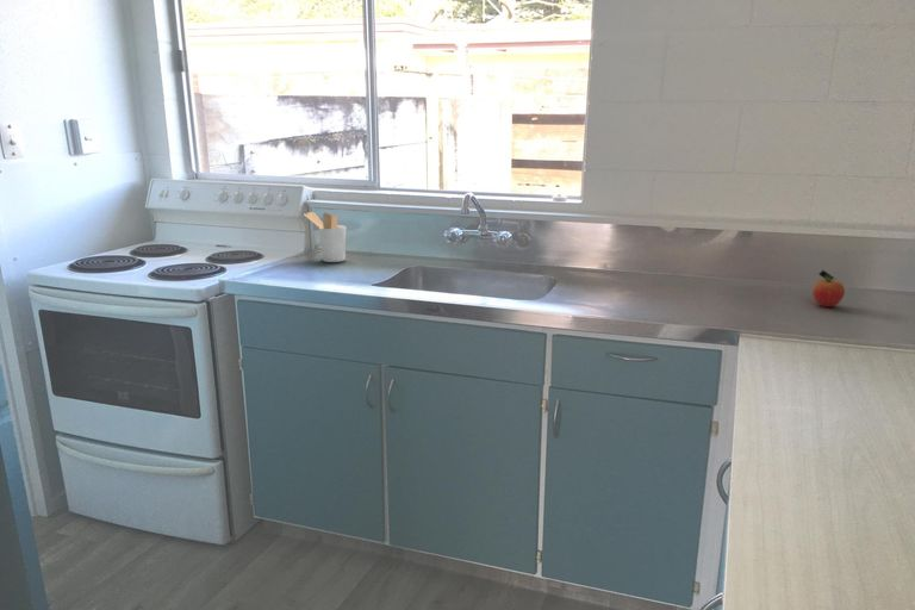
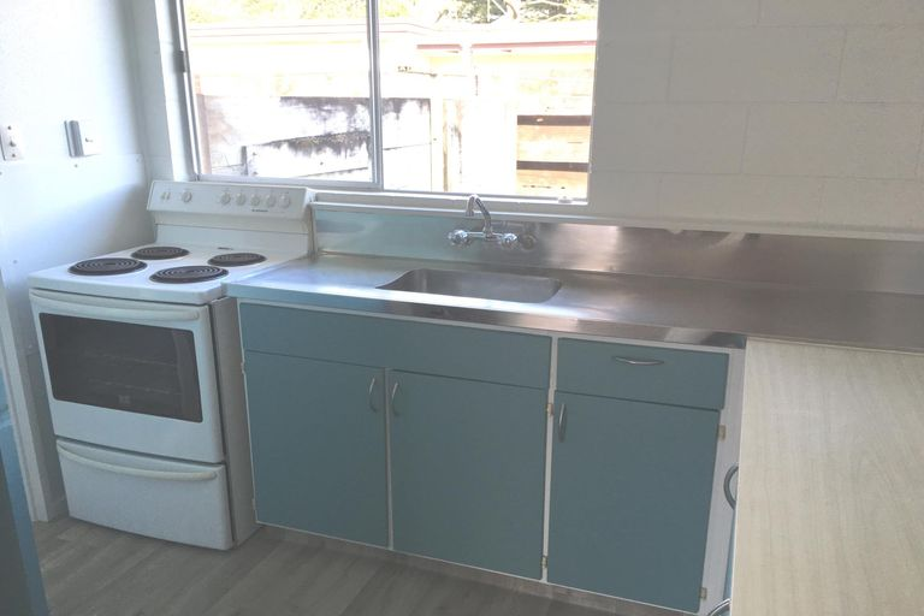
- utensil holder (325, 235)
- fruit (828, 288)
